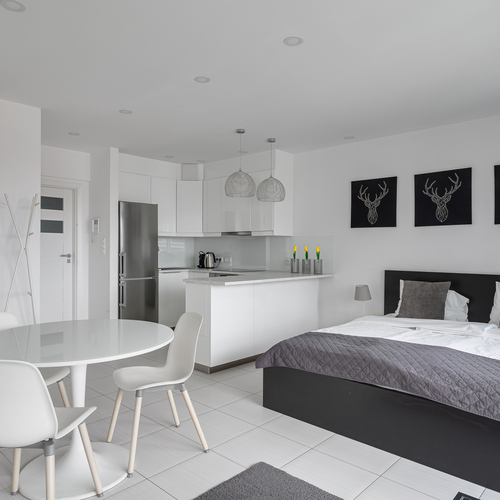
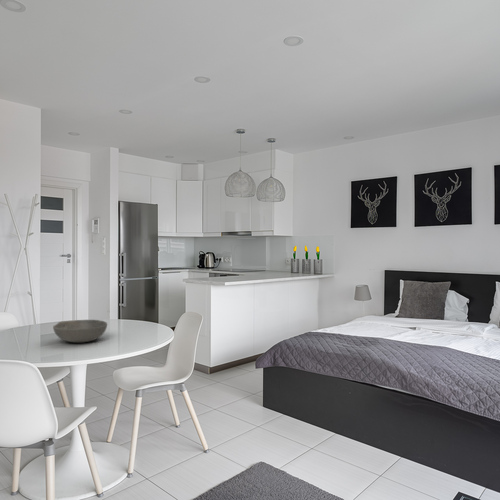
+ bowl (80, 332)
